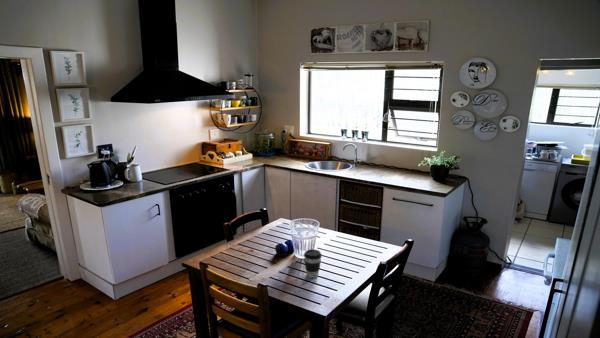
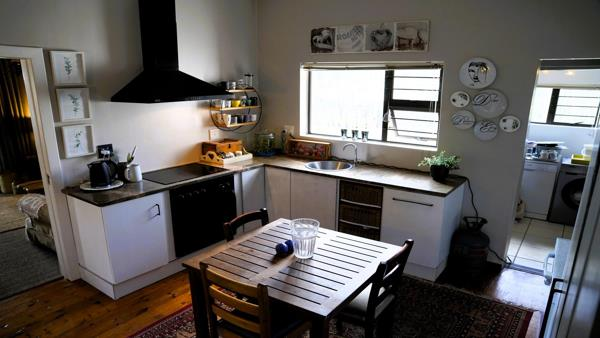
- coffee cup (312, 264)
